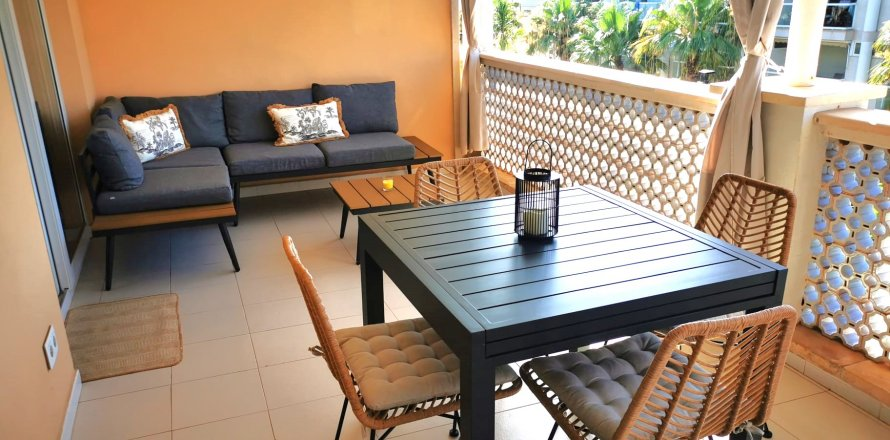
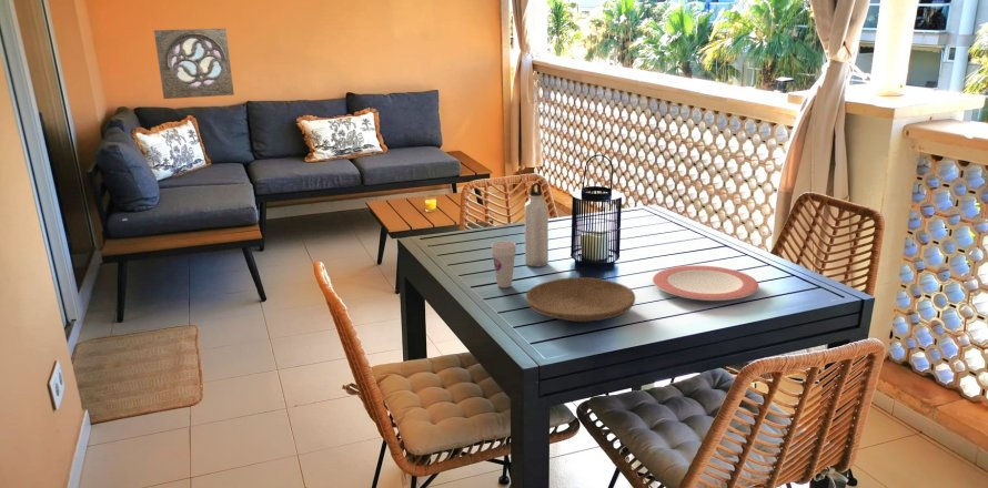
+ water bottle (536, 223)
+ cup (504, 265)
+ plate (579, 303)
+ plate (704, 284)
+ wall ornament (194, 63)
